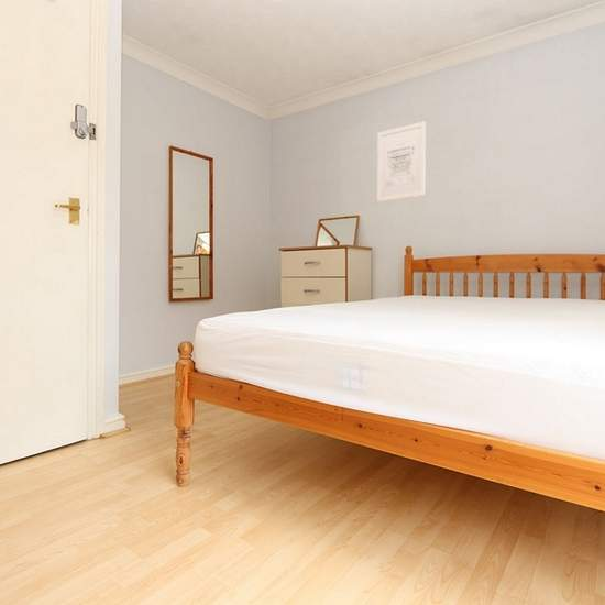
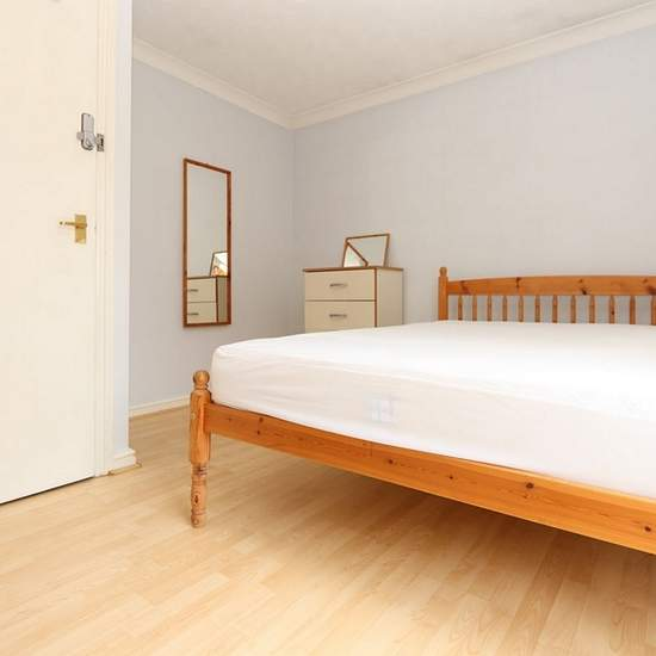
- wall art (400, 163)
